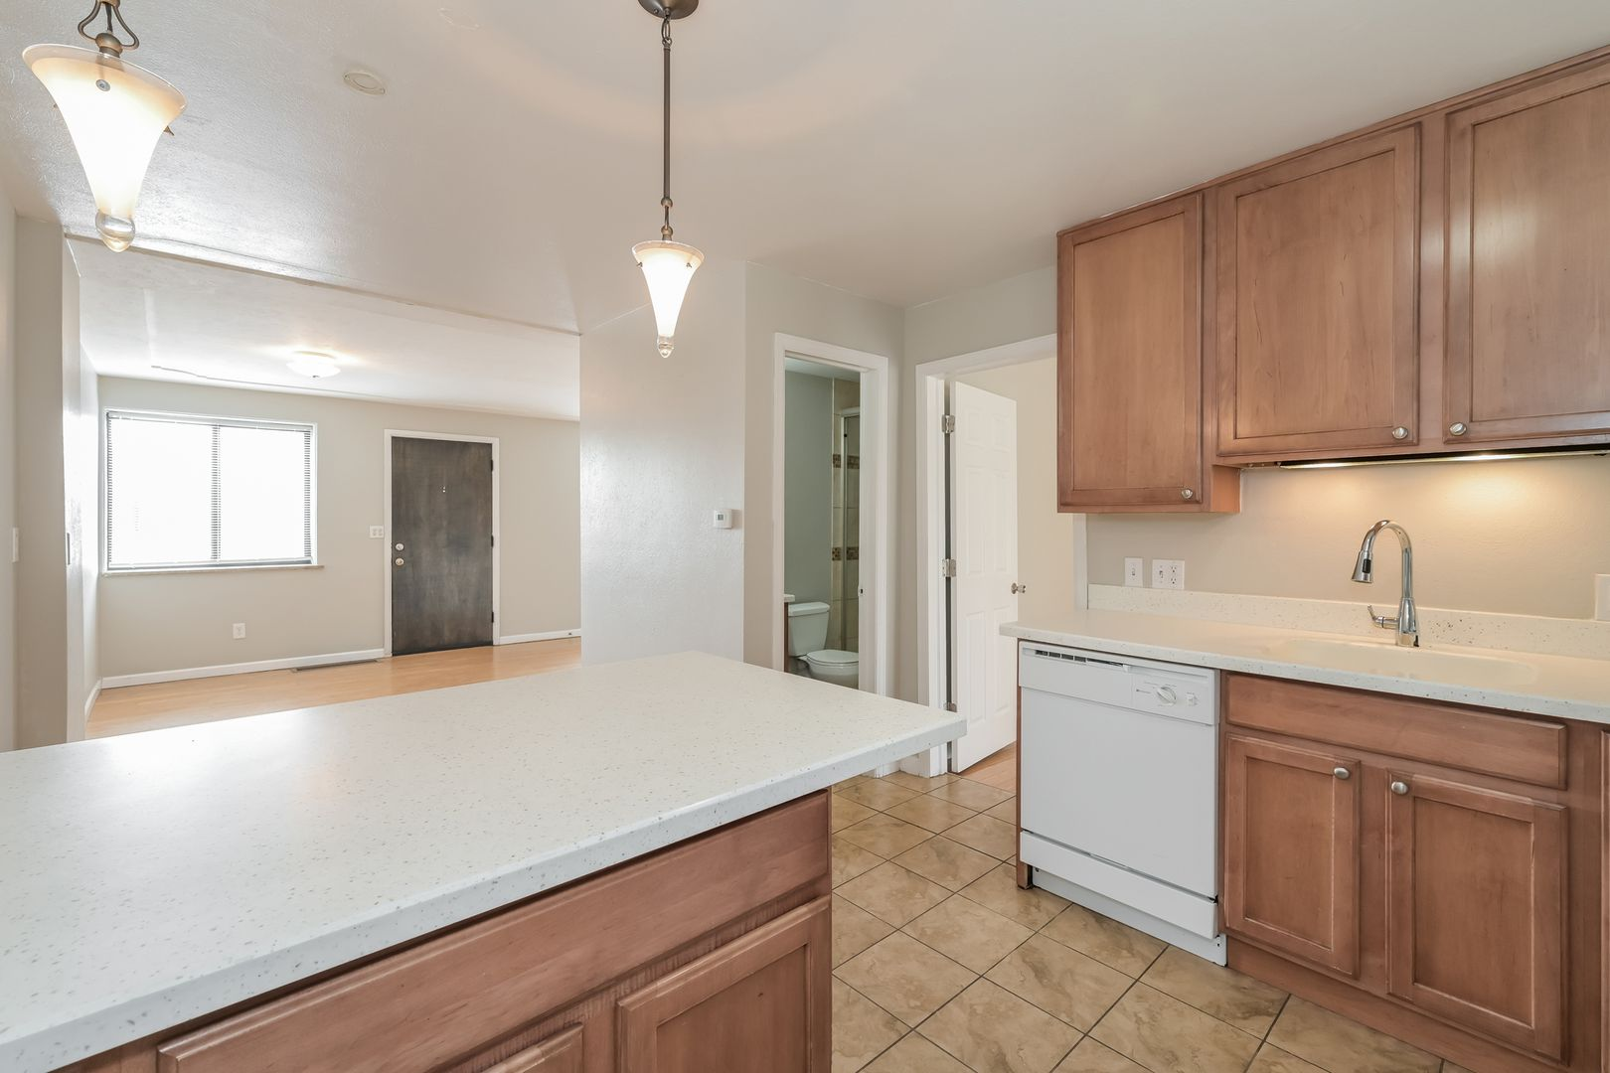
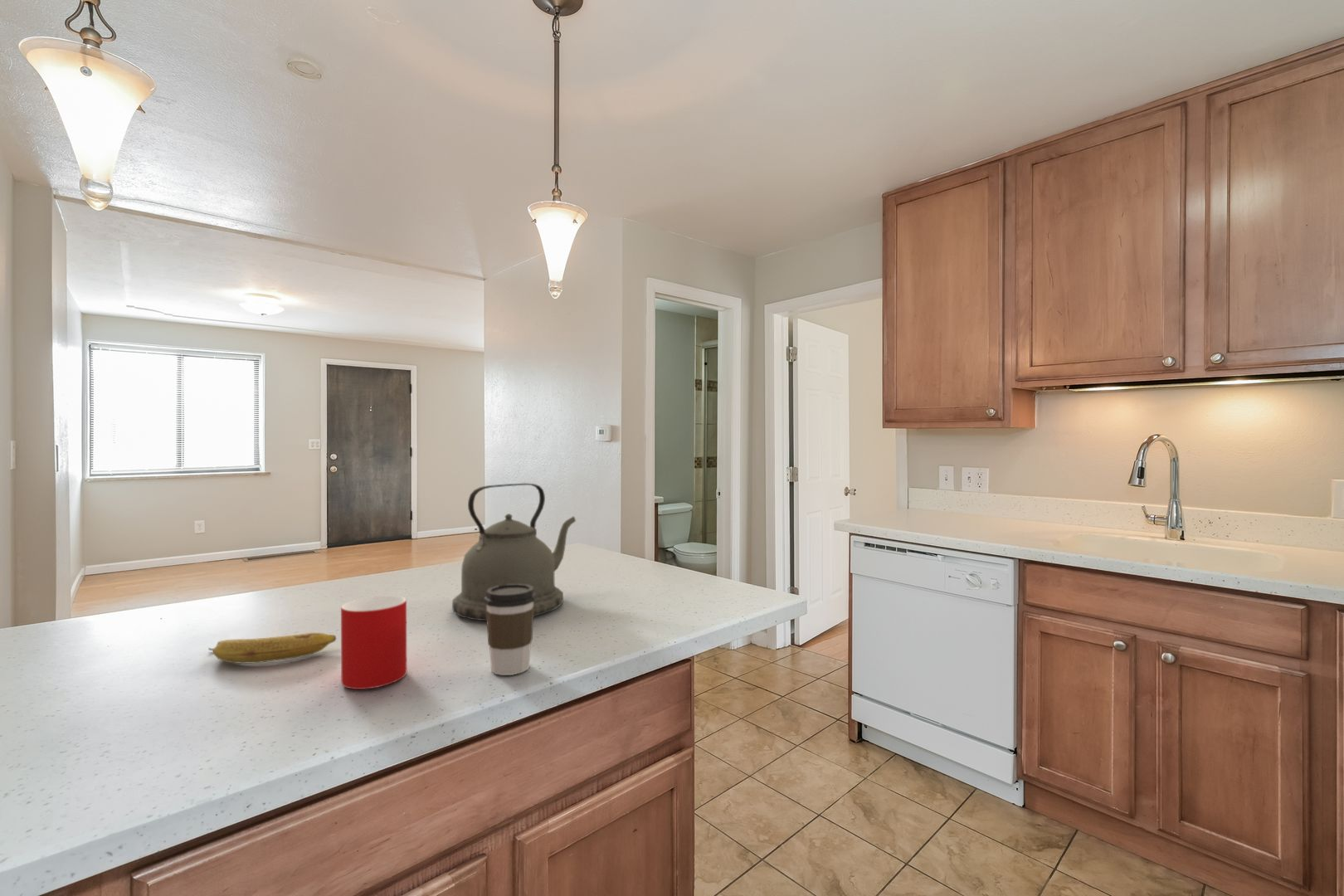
+ cup (371, 637)
+ coffee cup (510, 628)
+ kettle (513, 543)
+ fruit (265, 644)
